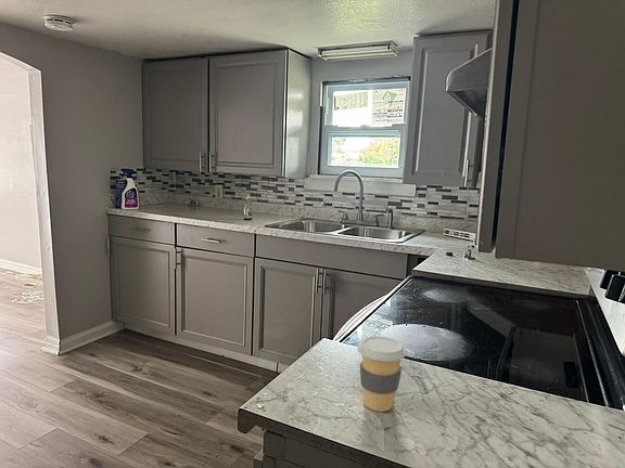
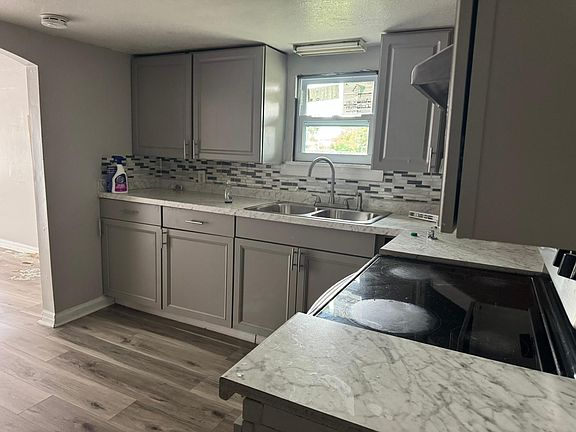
- coffee cup (380, 374)
